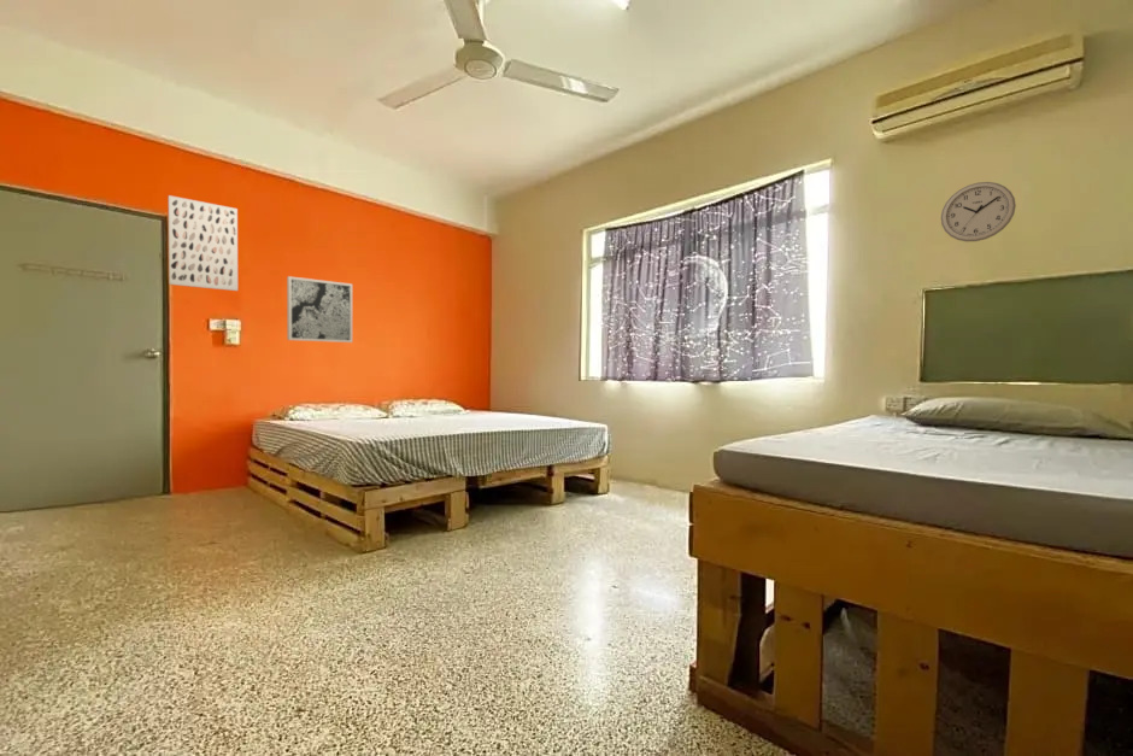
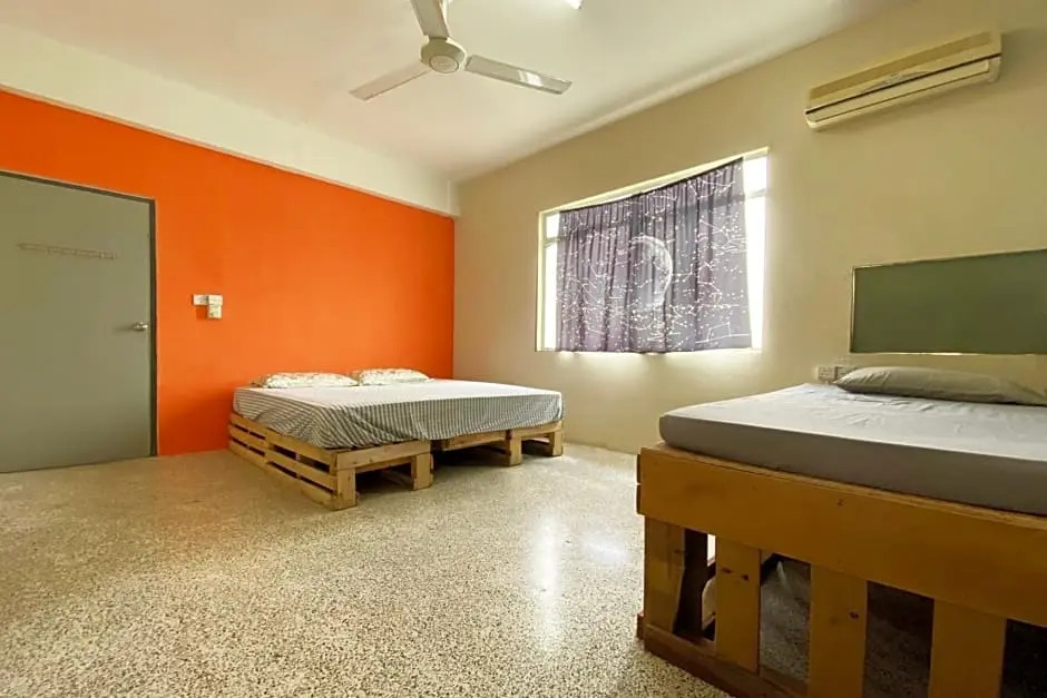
- wall art (204, 245)
- wall art (321, 310)
- wall clock (976, 211)
